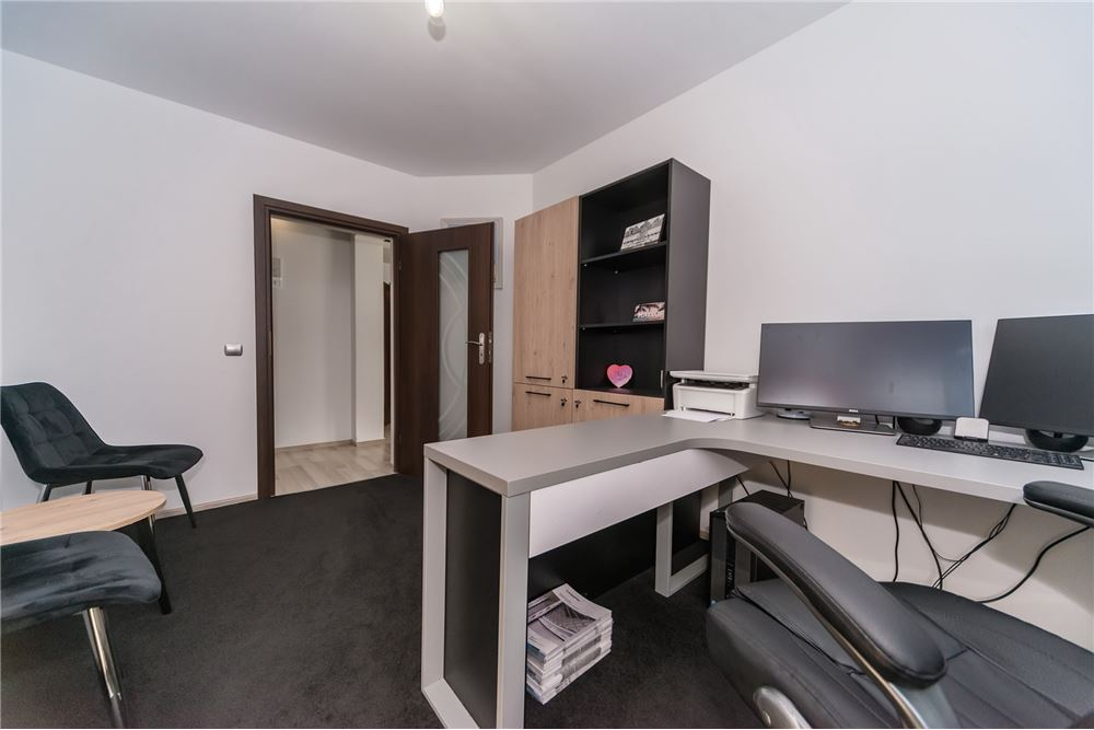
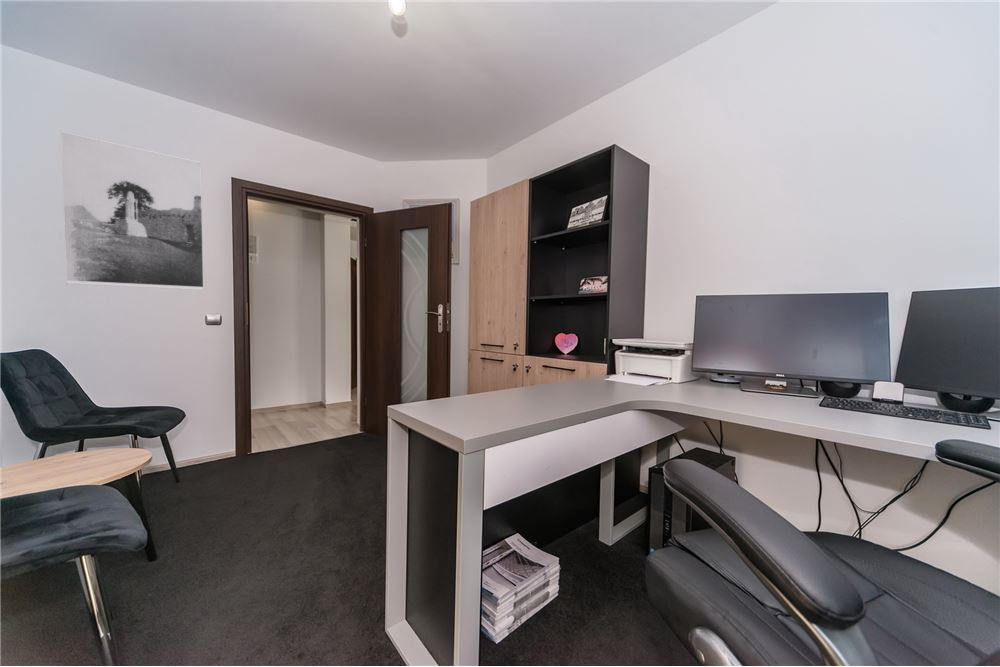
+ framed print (139, 218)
